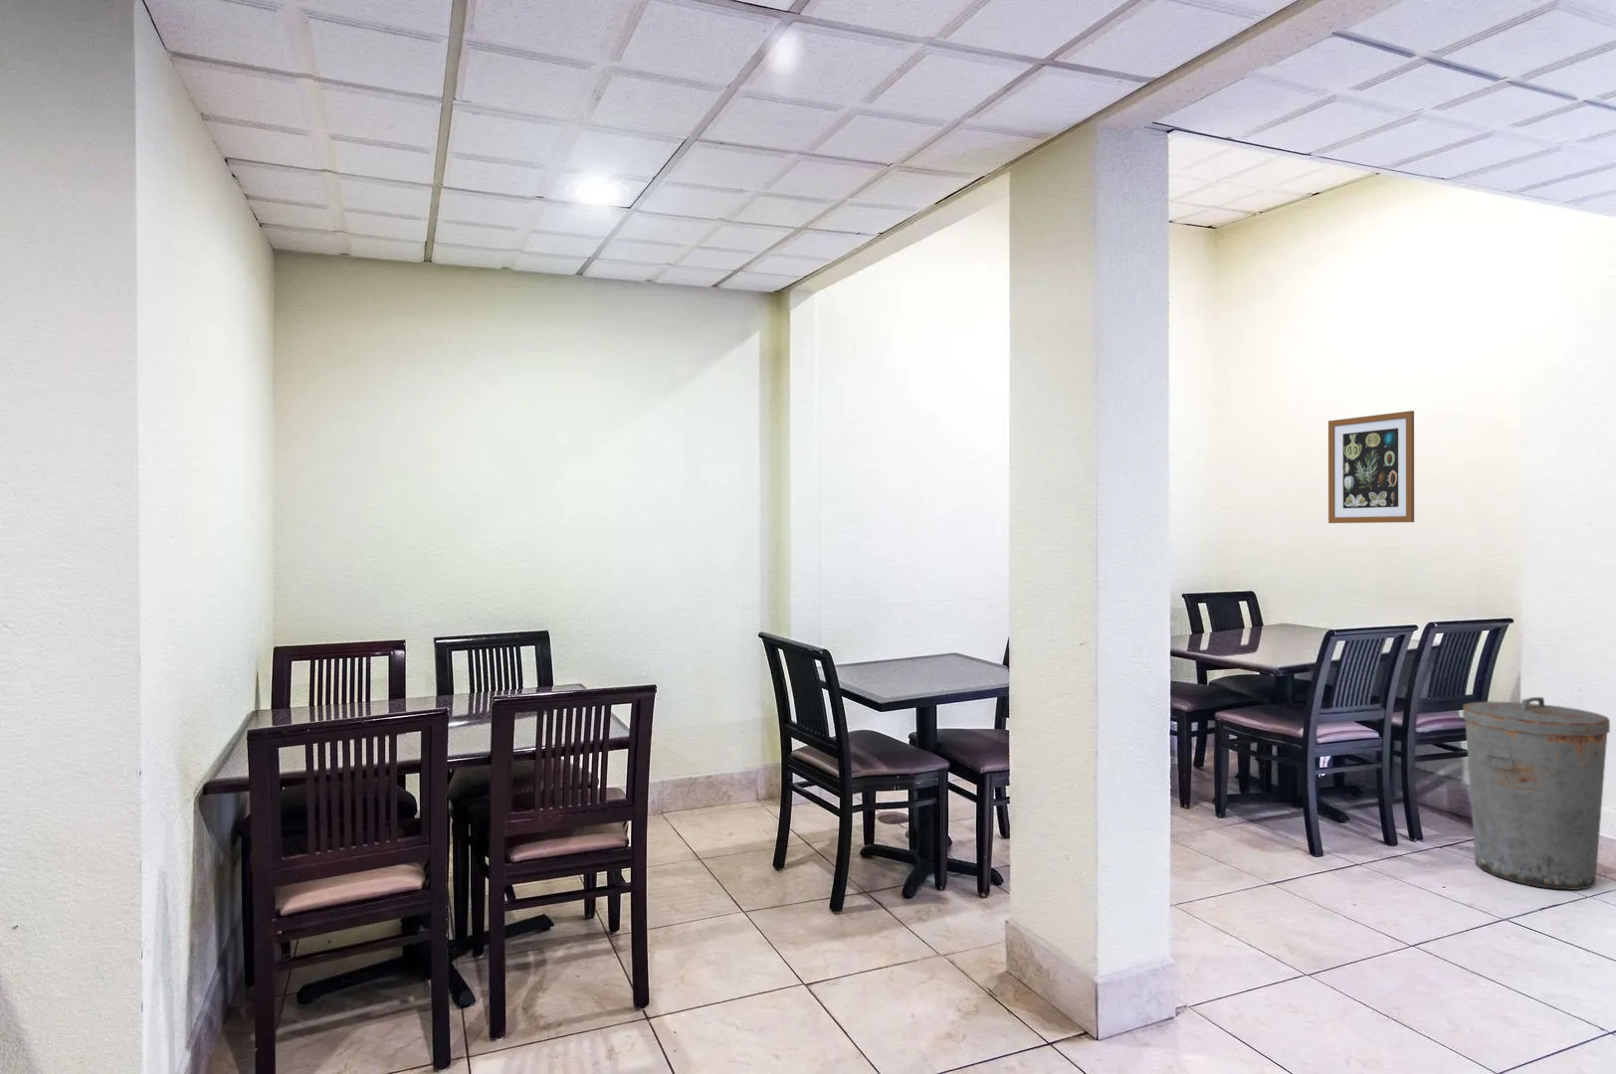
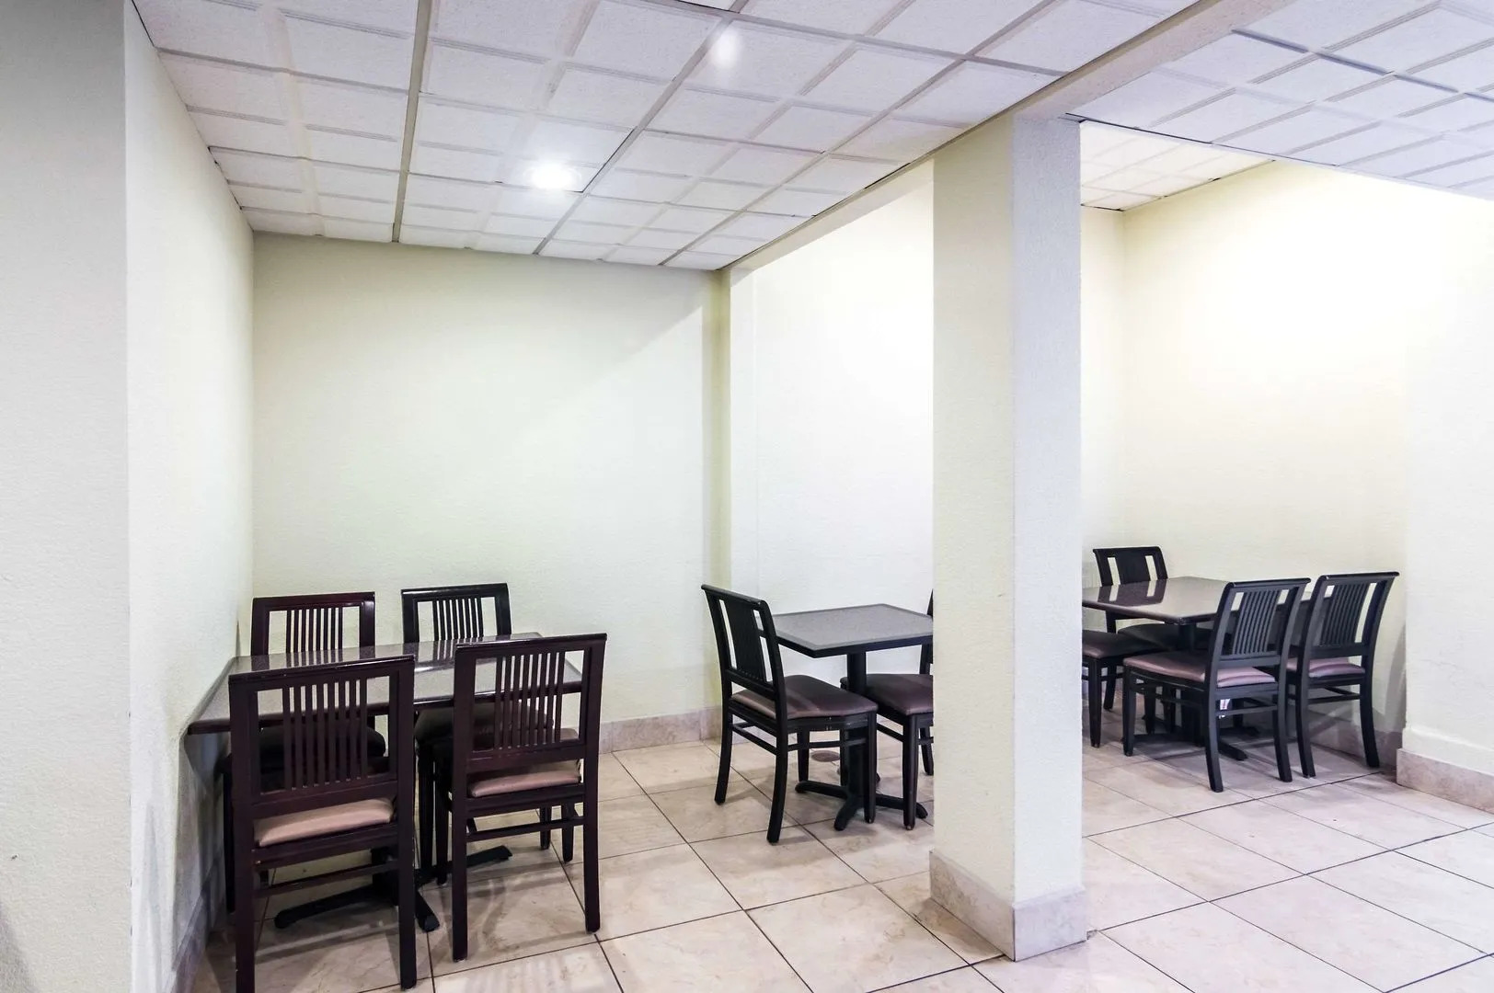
- wall art (1369, 470)
- trash can (1533, 784)
